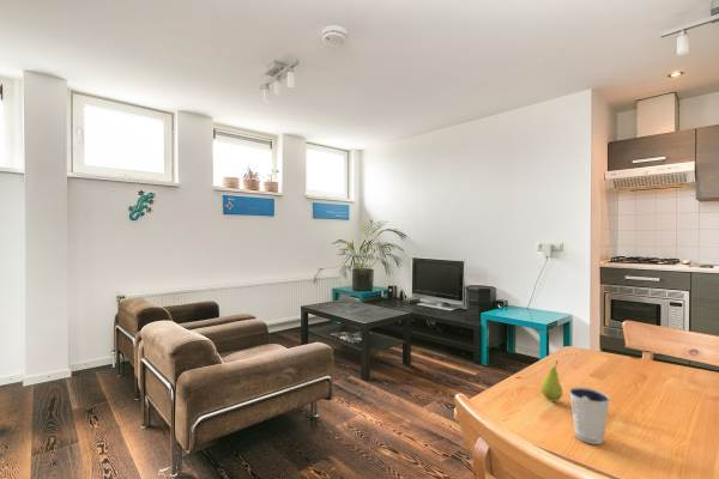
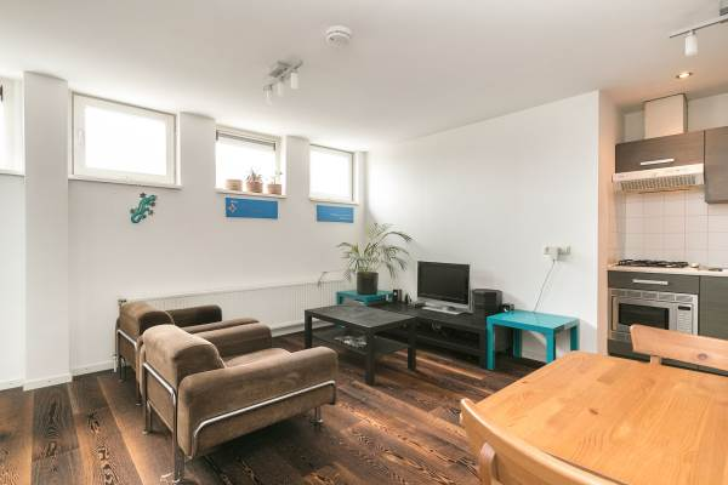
- dixie cup (588, 416)
- fruit (551, 381)
